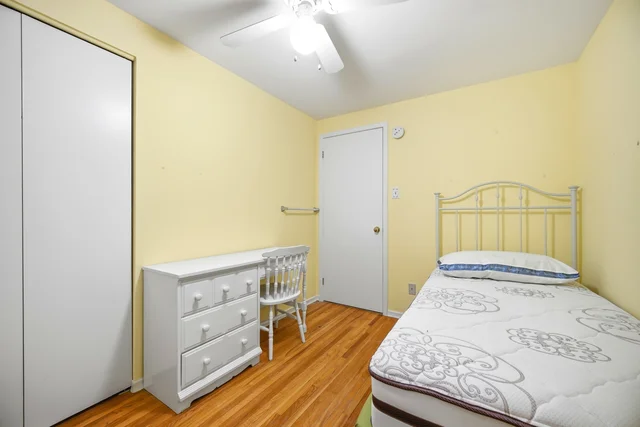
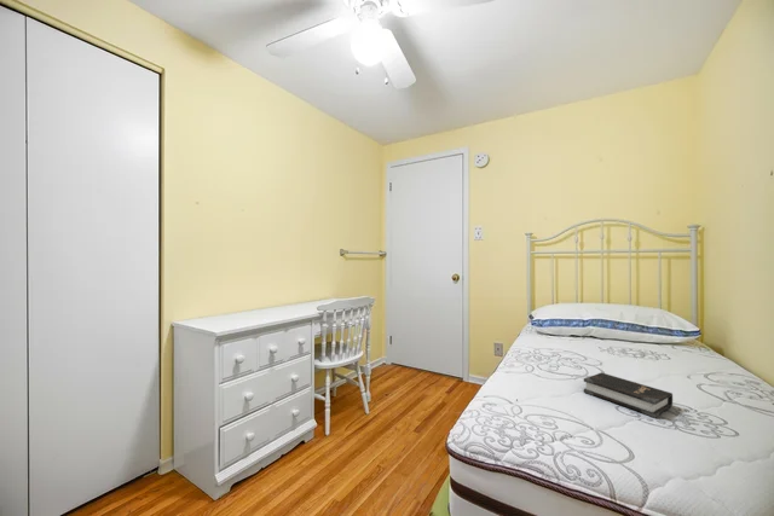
+ hardback book (625, 392)
